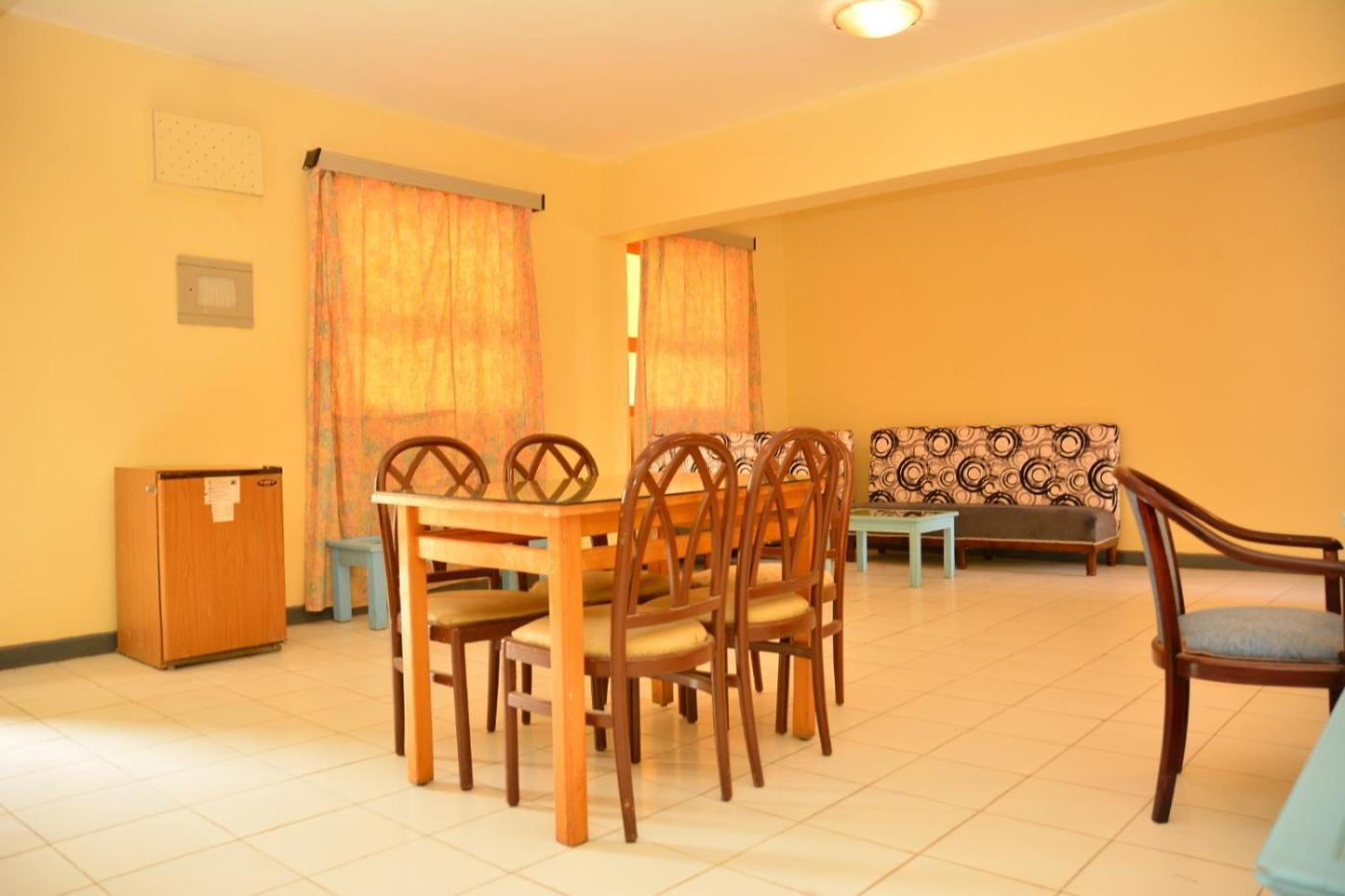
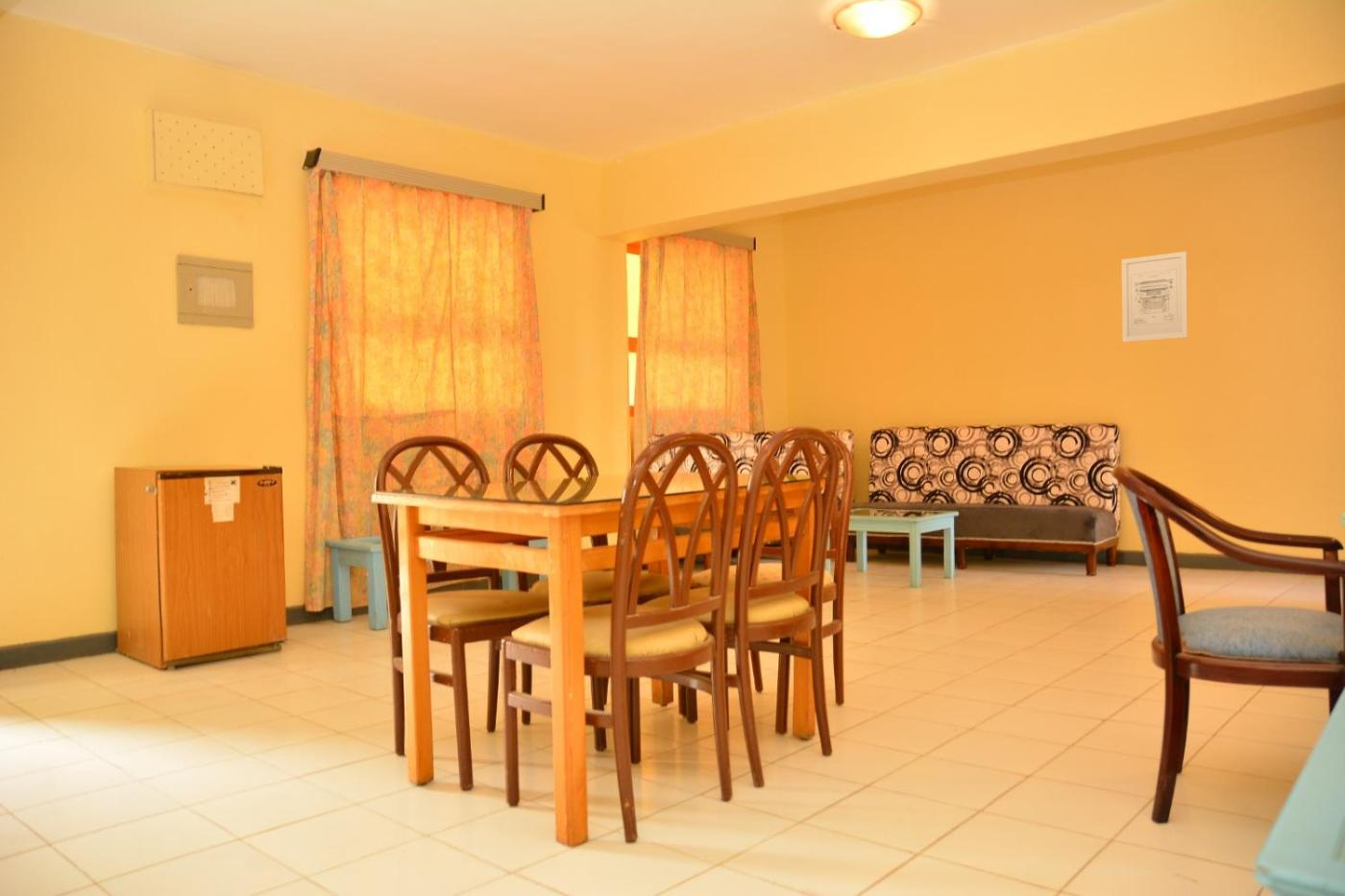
+ wall art (1154, 298)
